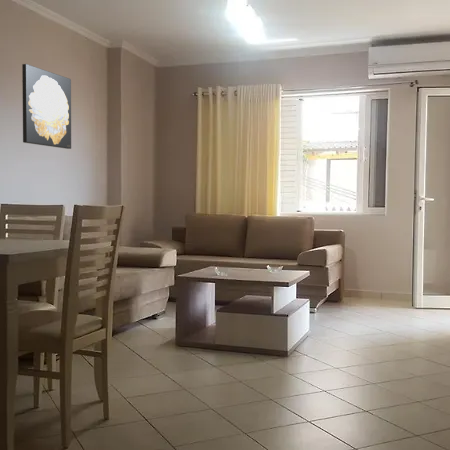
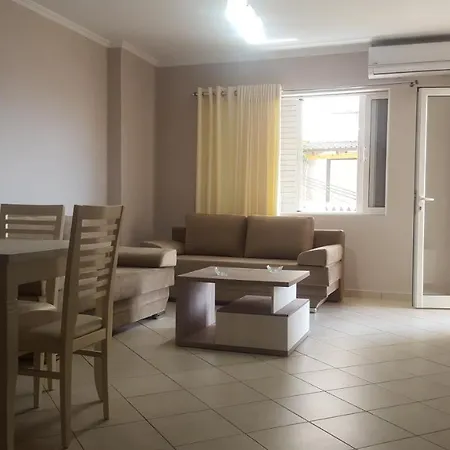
- wall art (48, 109)
